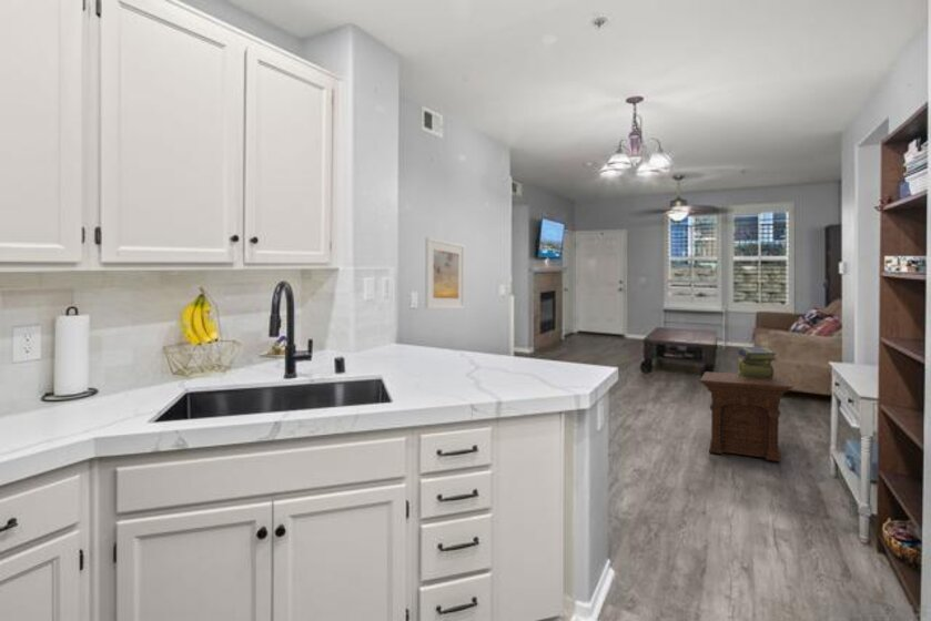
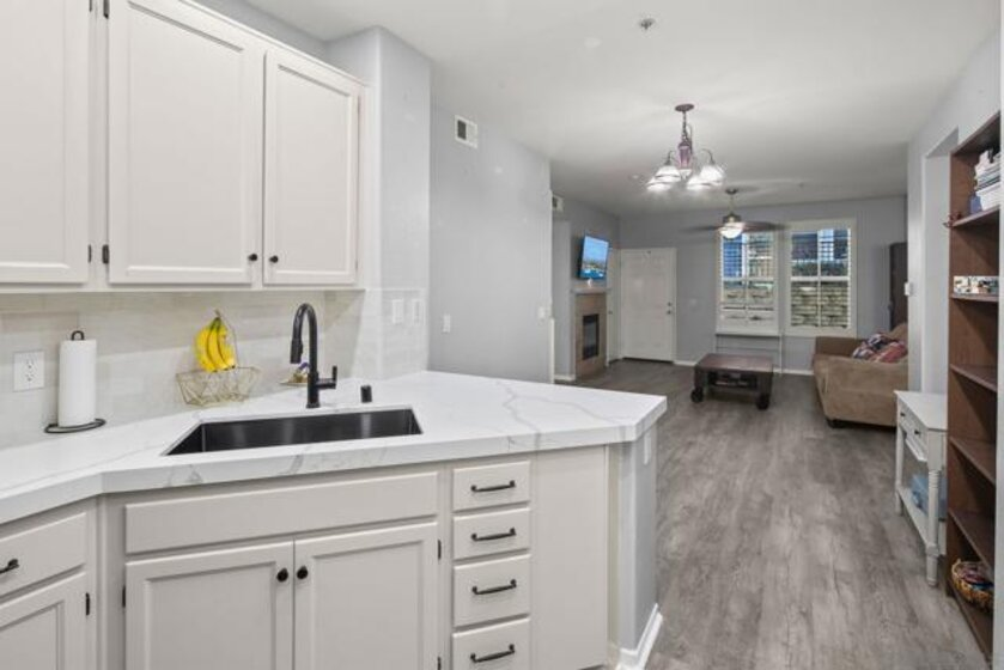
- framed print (445, 275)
- side table (743, 414)
- stack of books (756, 362)
